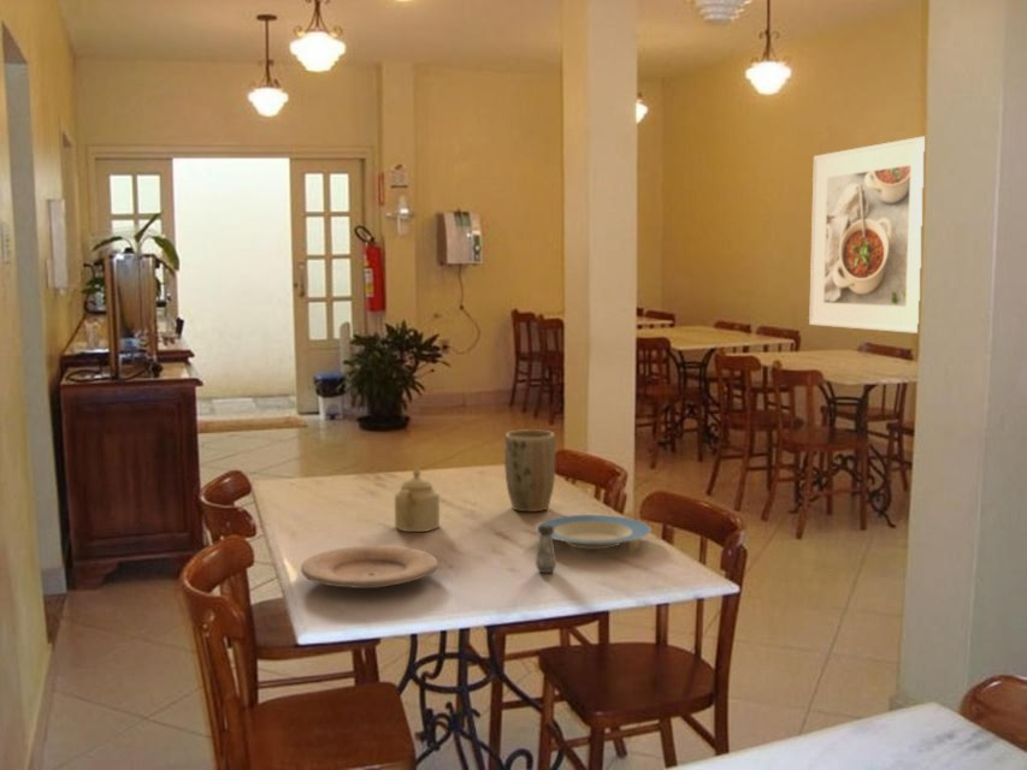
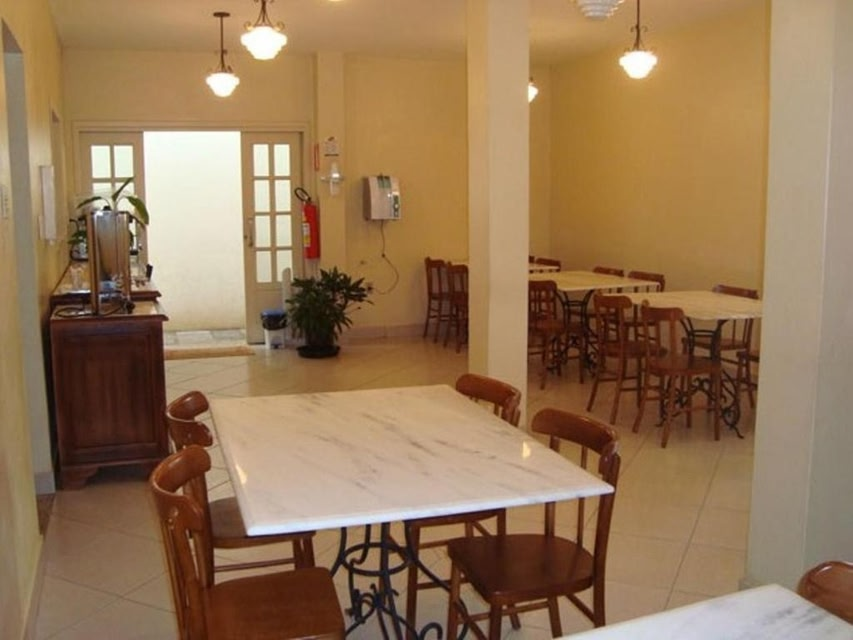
- plate (370, 570)
- plant pot (530, 470)
- plate (592, 534)
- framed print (864, 238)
- salt shaker (545, 547)
- sugar bowl (418, 498)
